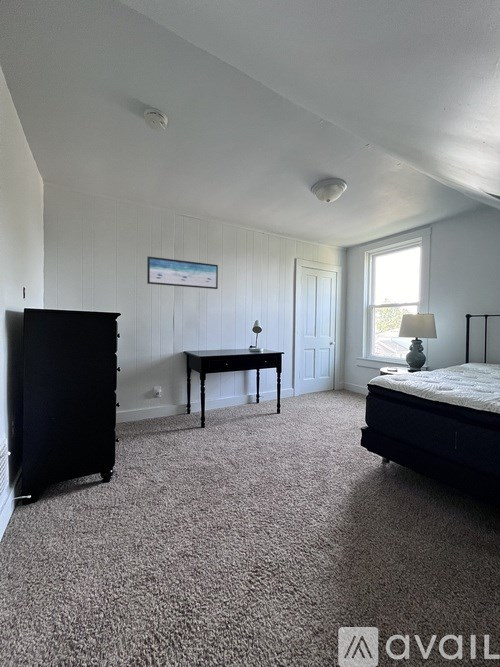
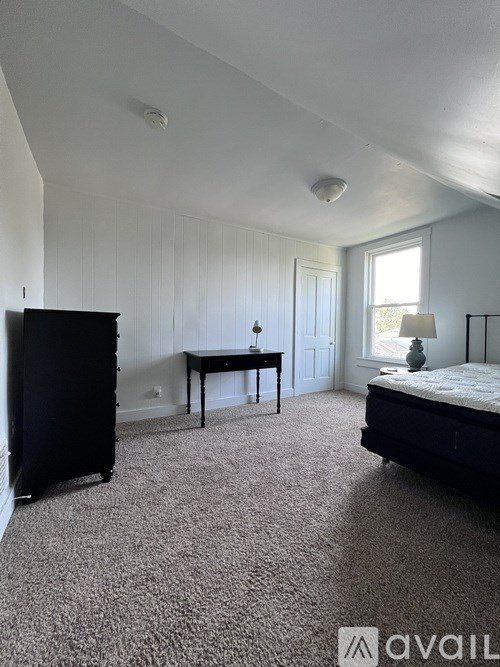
- wall art (184, 273)
